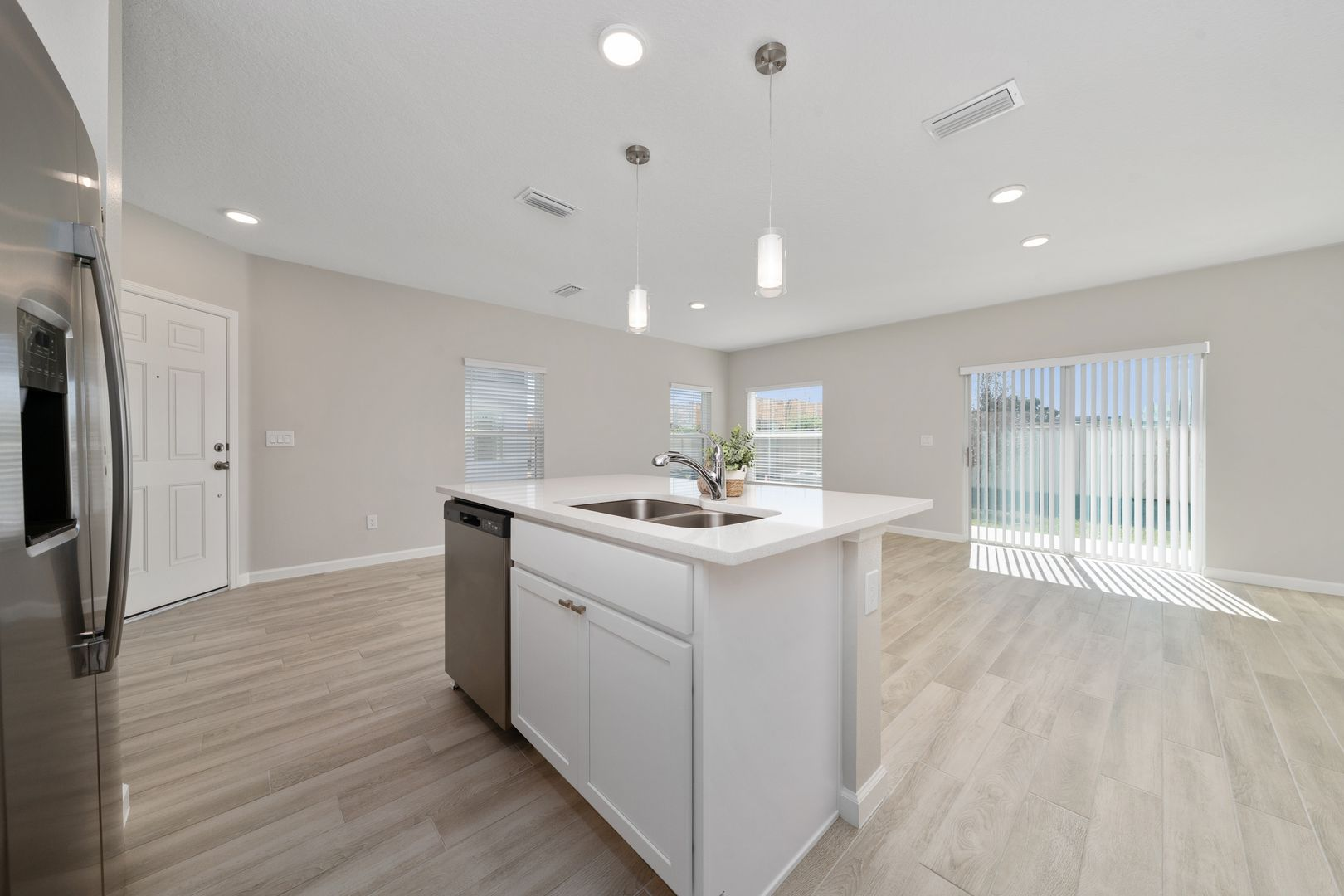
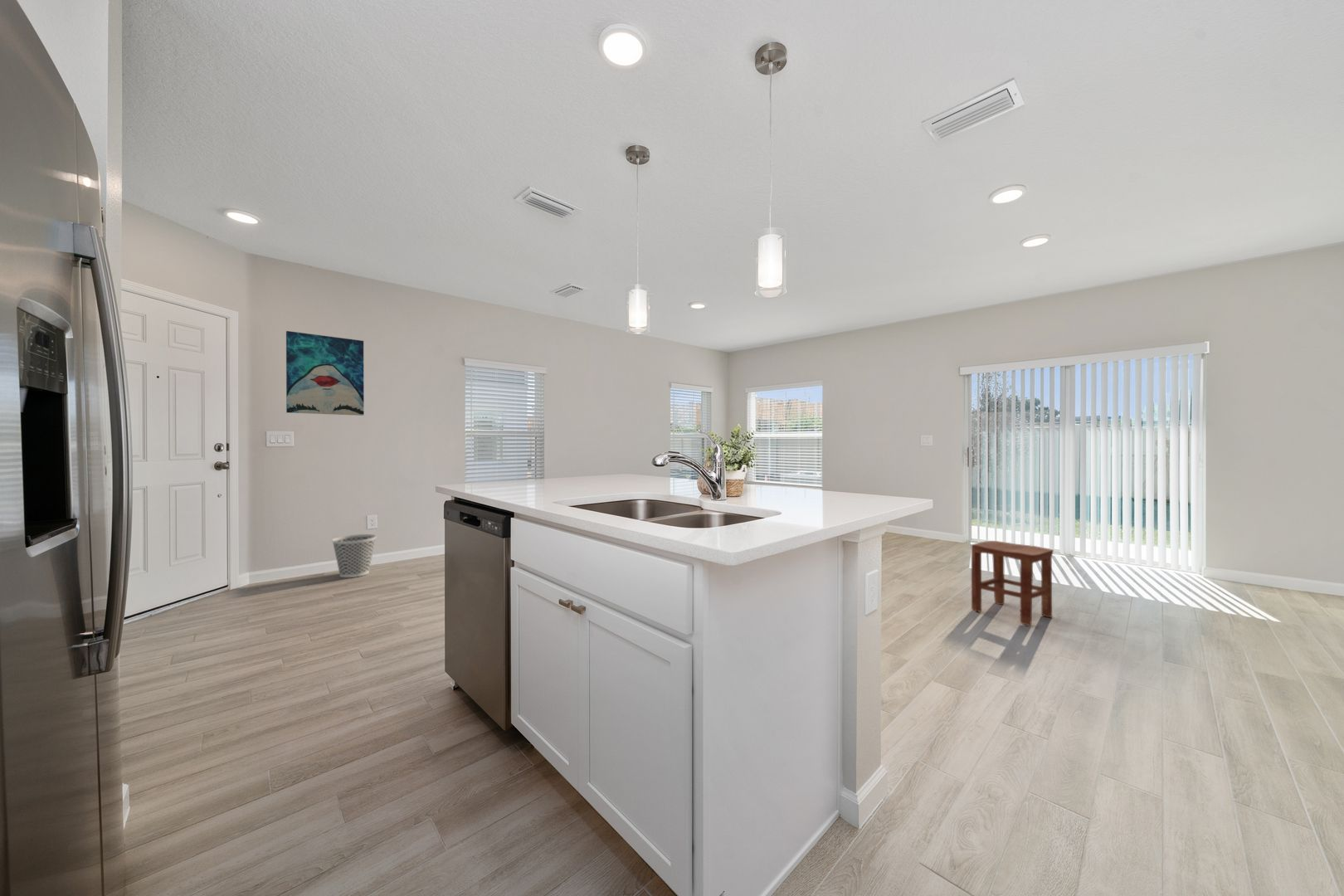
+ wastebasket (354, 556)
+ wall art (326, 375)
+ stool (1010, 580)
